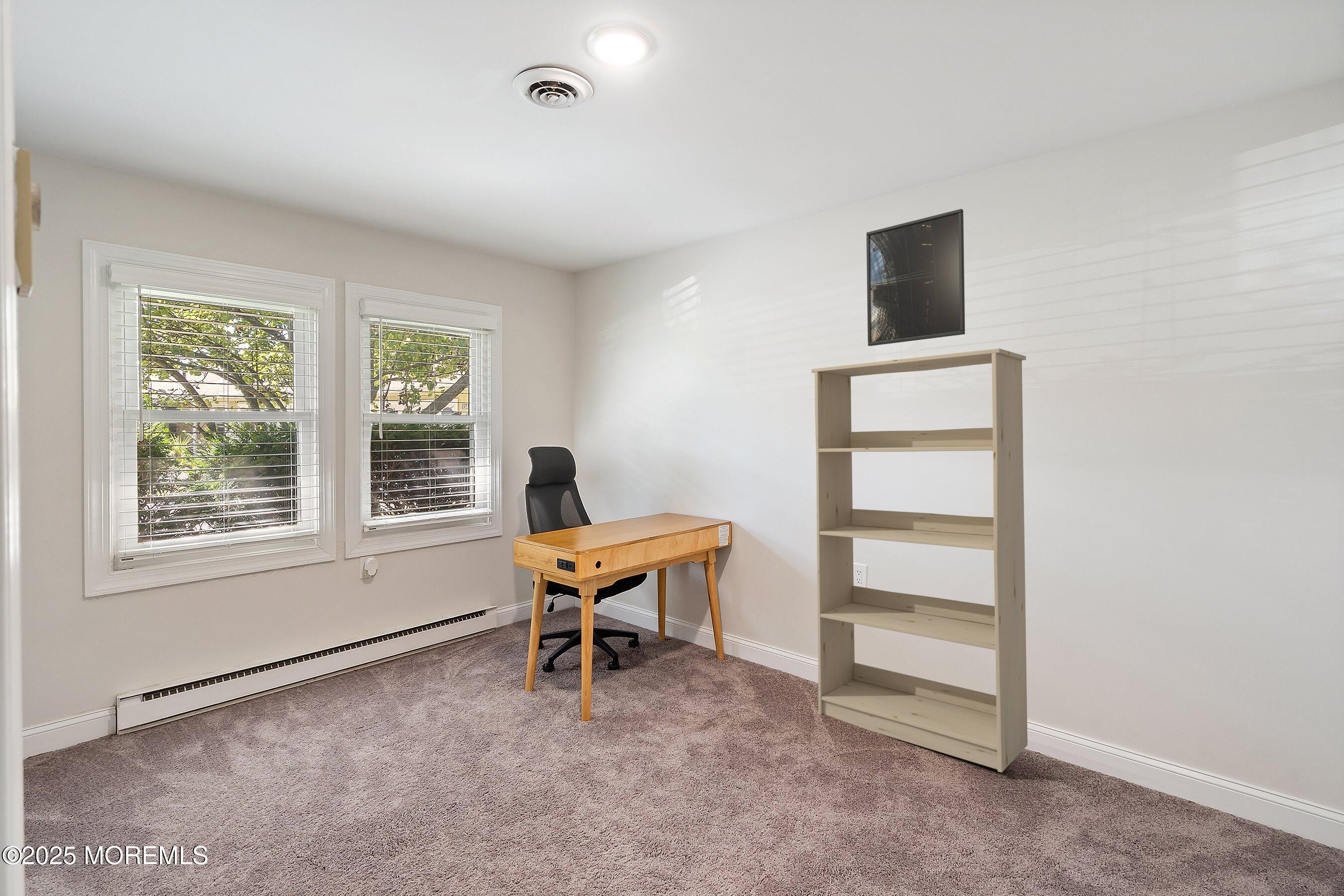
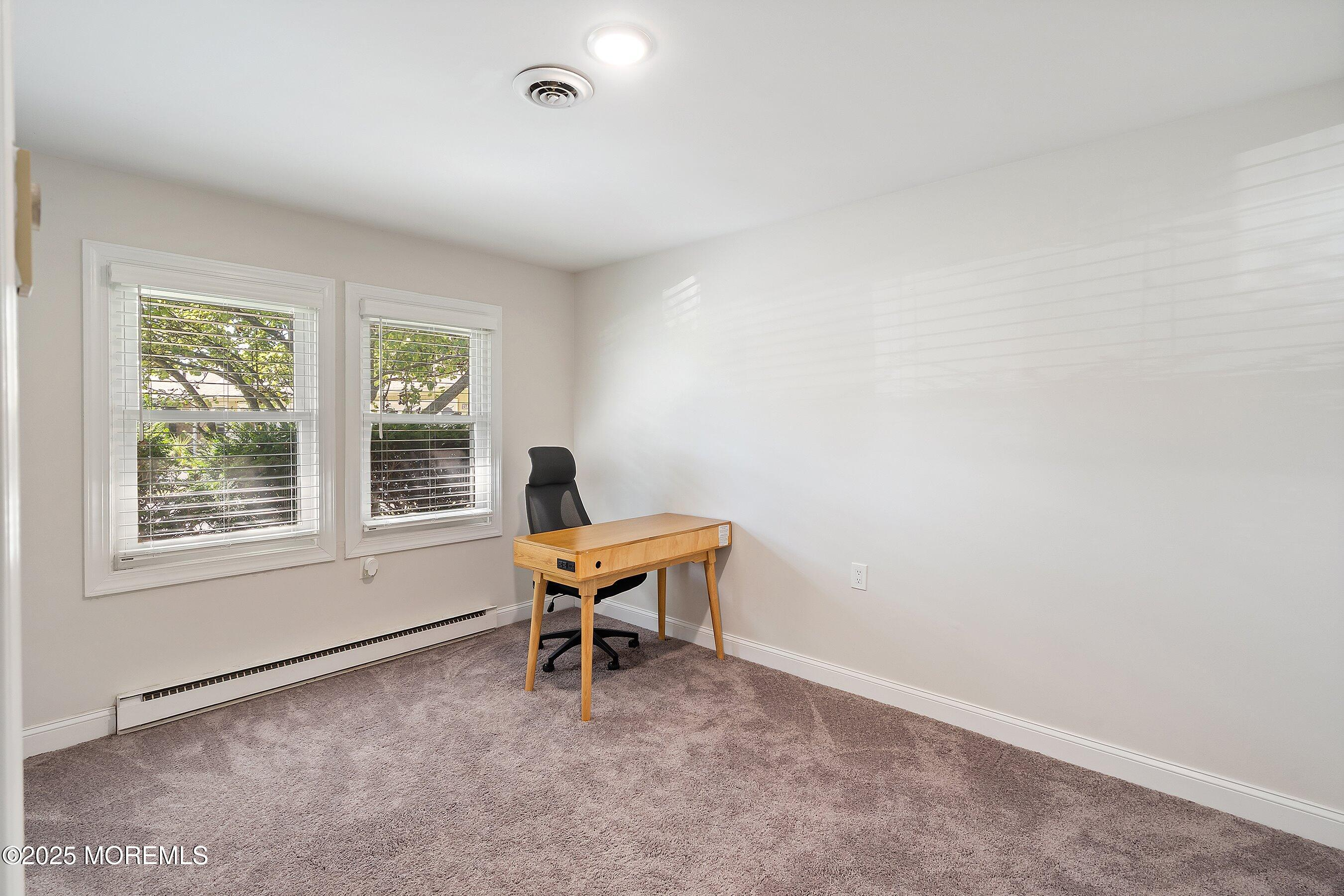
- bookcase (914, 543)
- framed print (913, 281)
